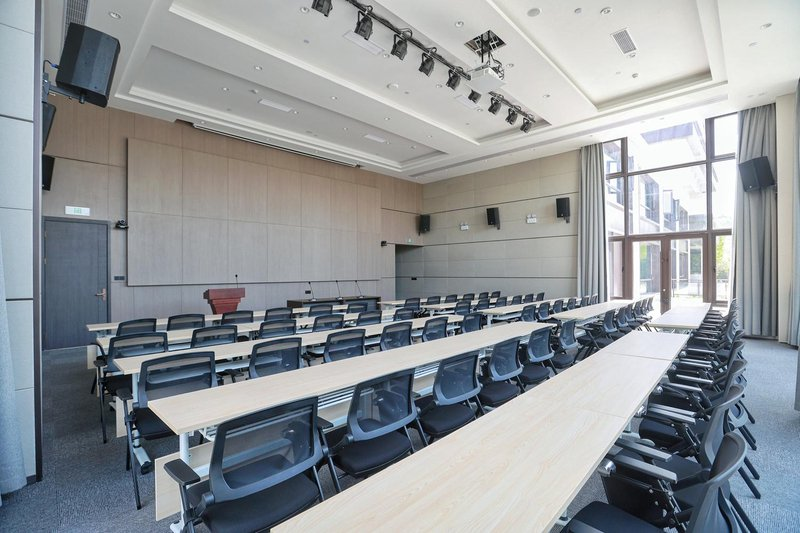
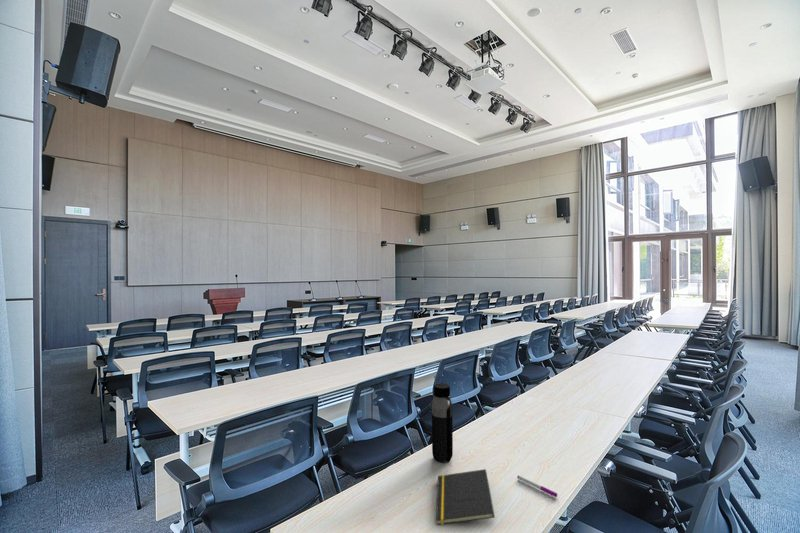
+ notepad (463, 494)
+ pen (536, 485)
+ water bottle (442, 421)
